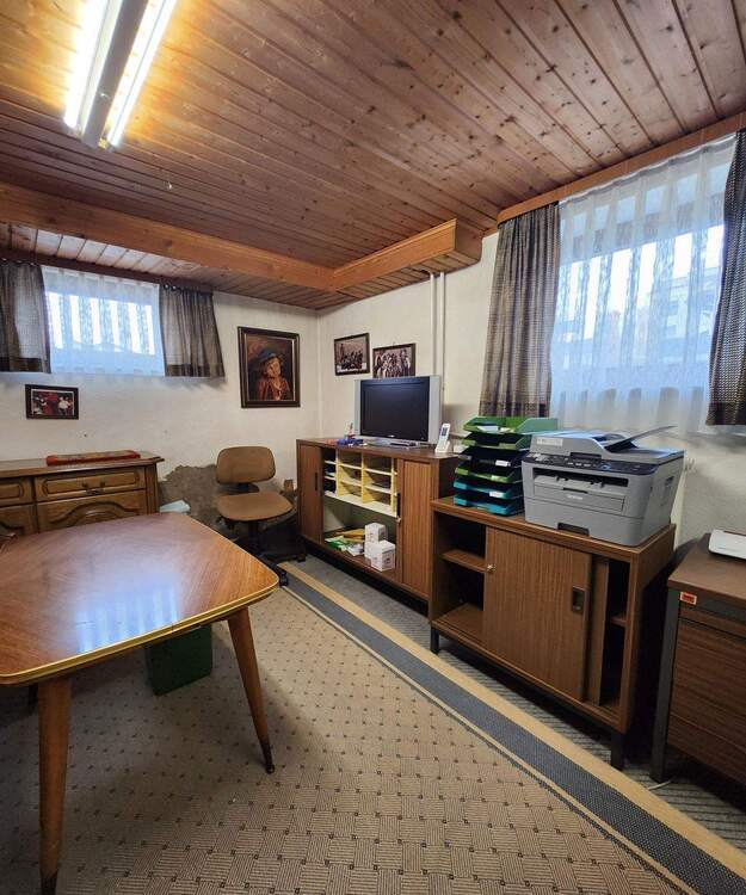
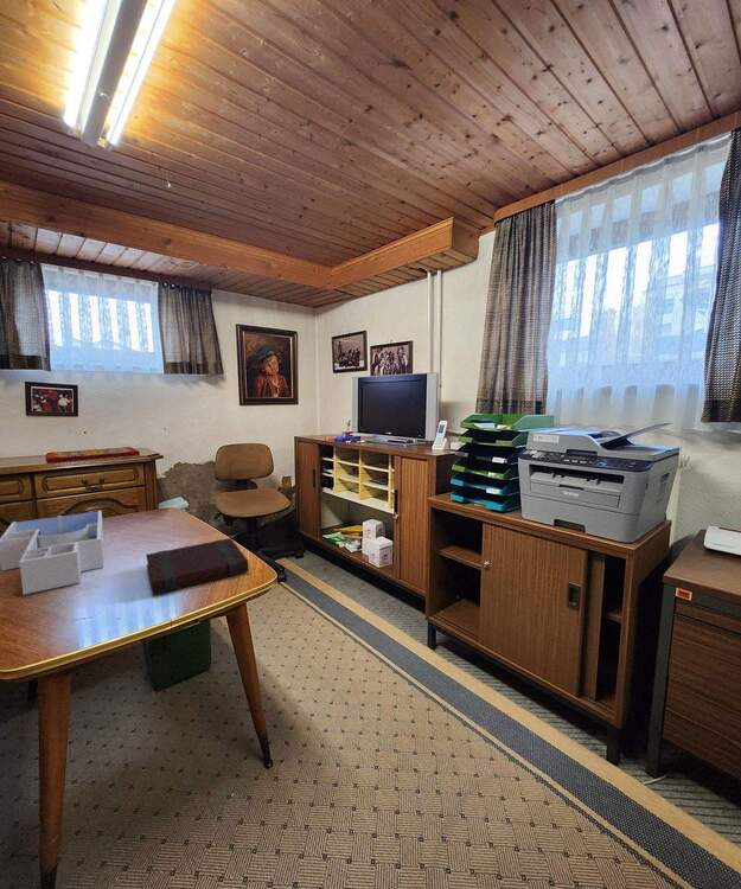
+ desk organizer (53, 546)
+ book (197, 563)
